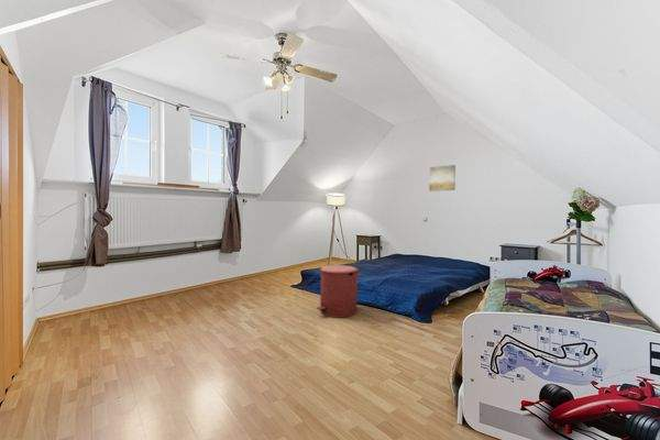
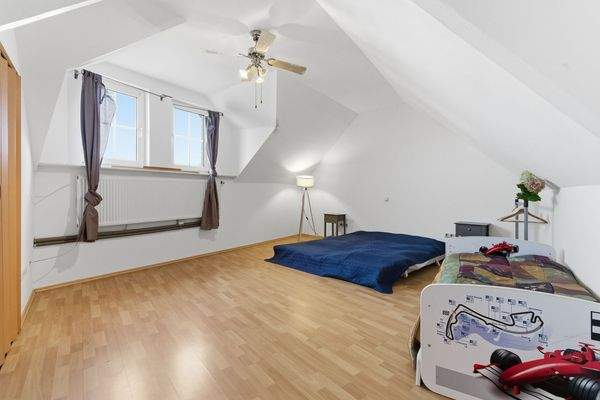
- wall art (441, 178)
- trash can (338, 289)
